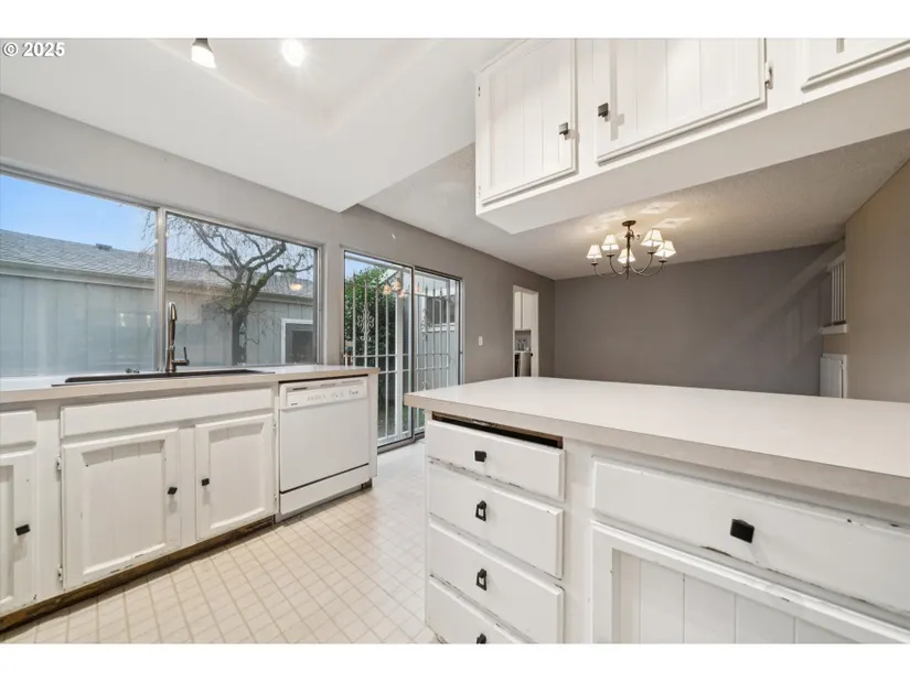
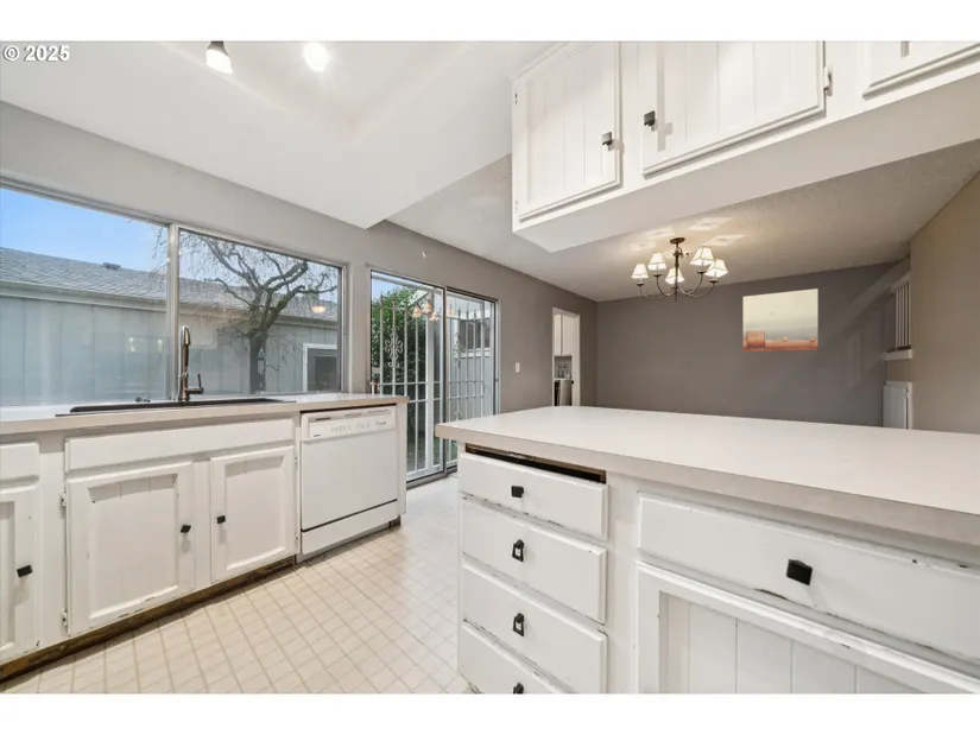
+ wall art (778, 322)
